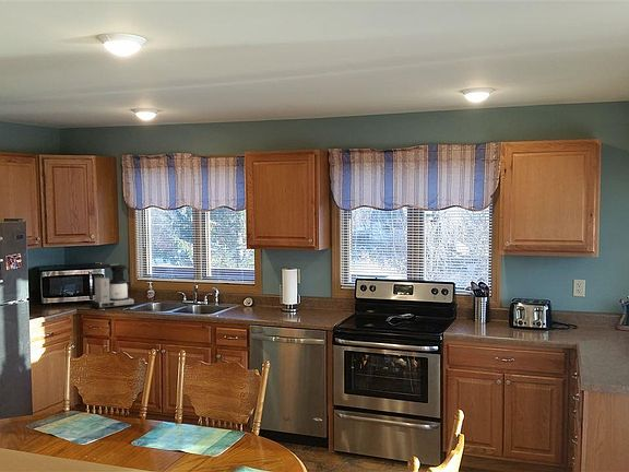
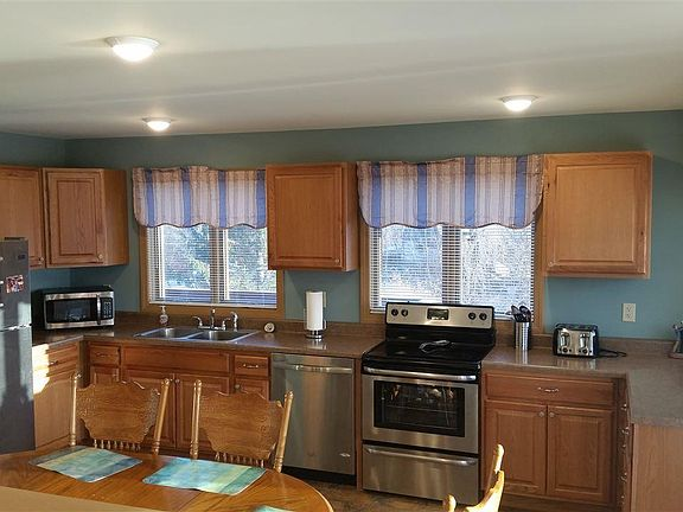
- coffee maker (112, 285)
